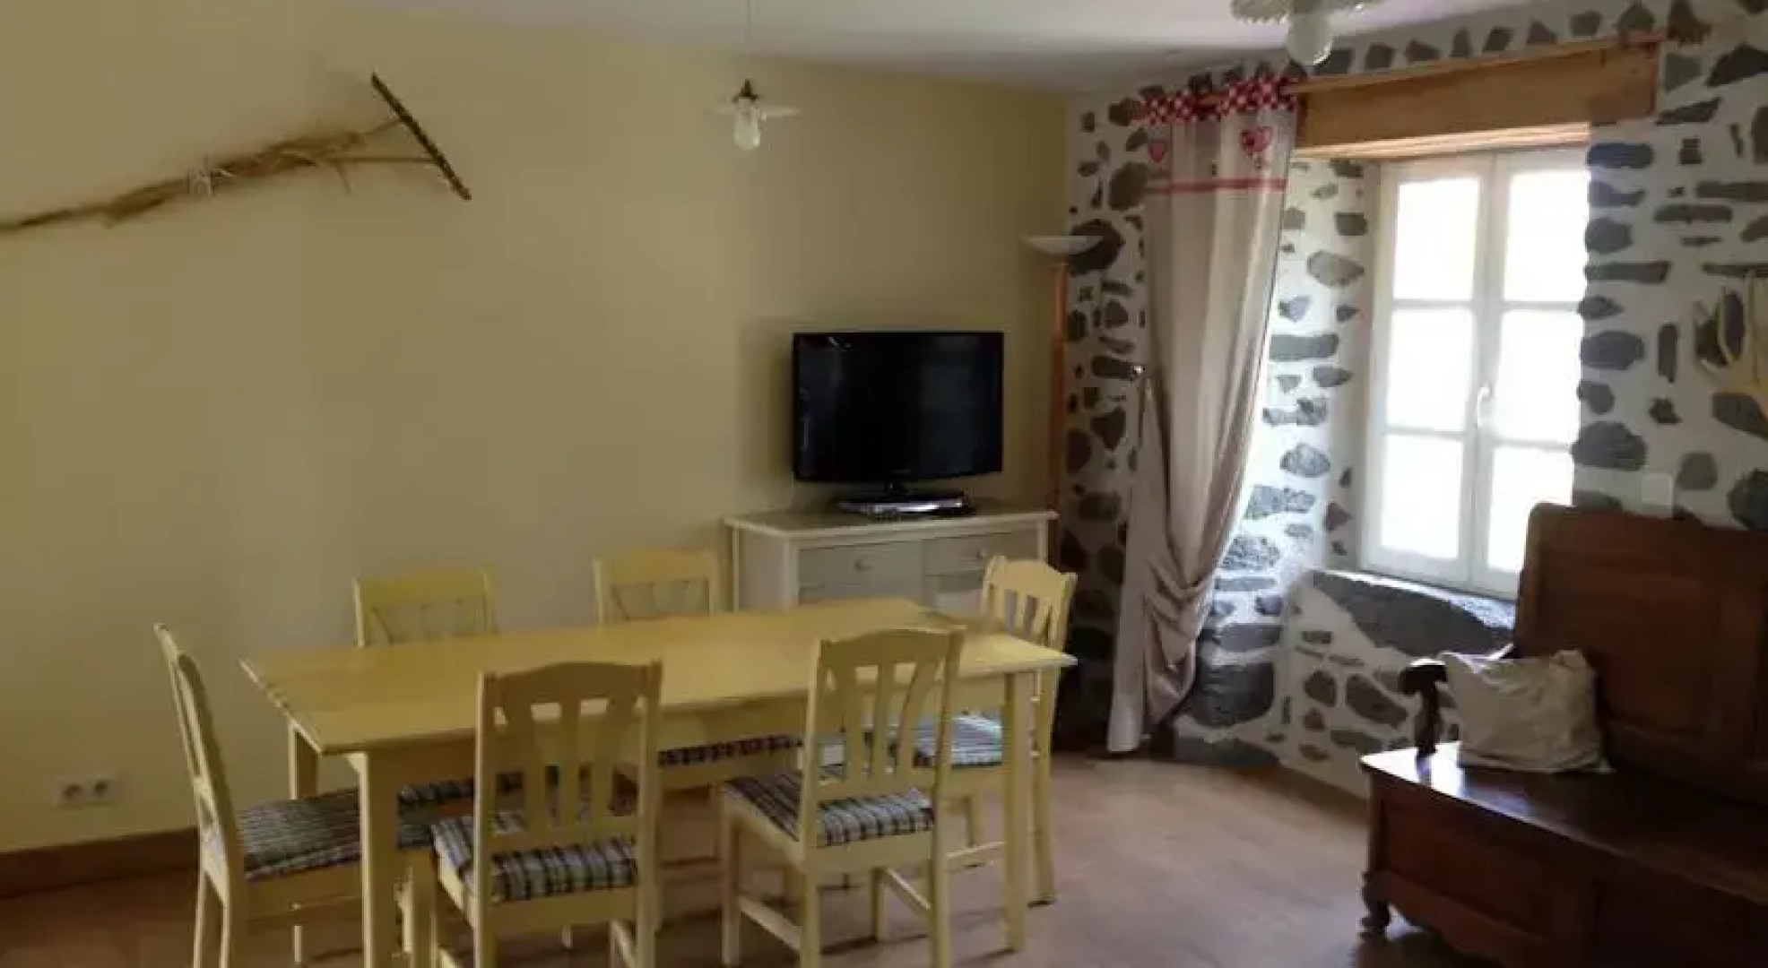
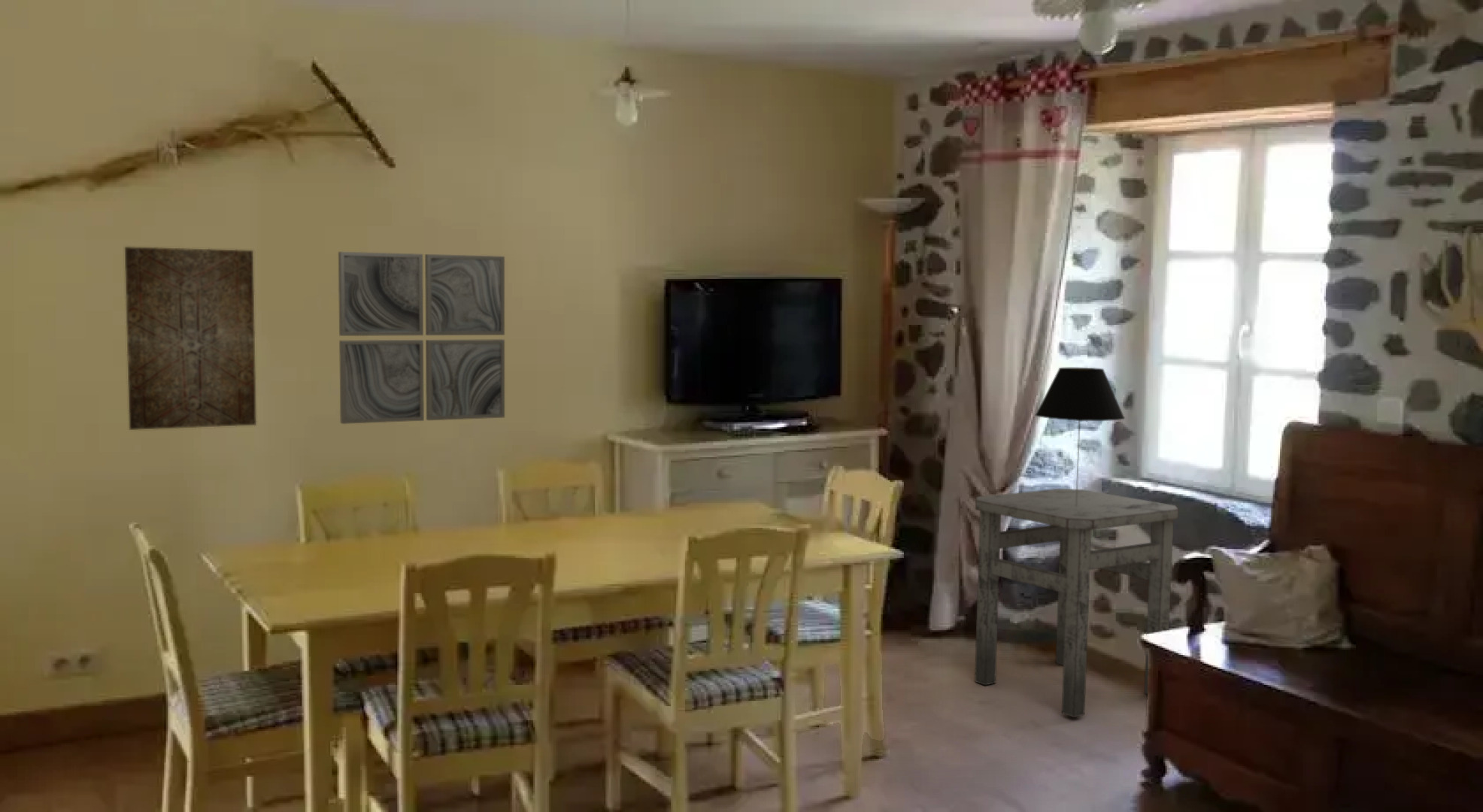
+ table lamp (1078, 437)
+ side table (1072, 596)
+ wall art (192, 338)
+ wall art (423, 340)
